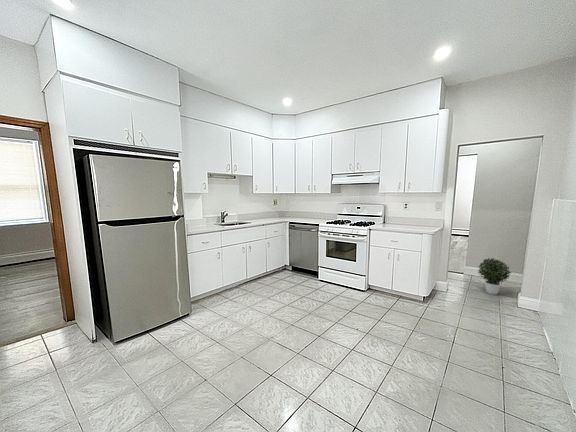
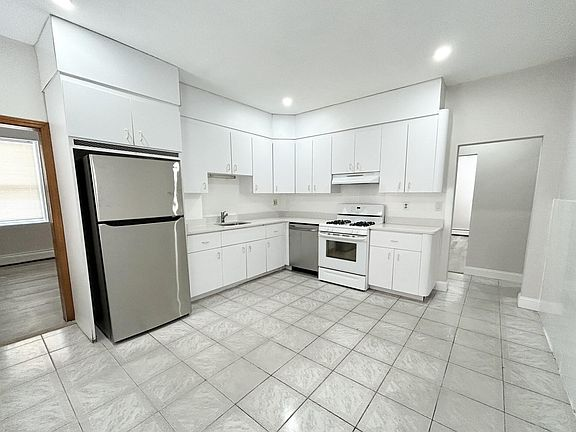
- potted plant (492, 276)
